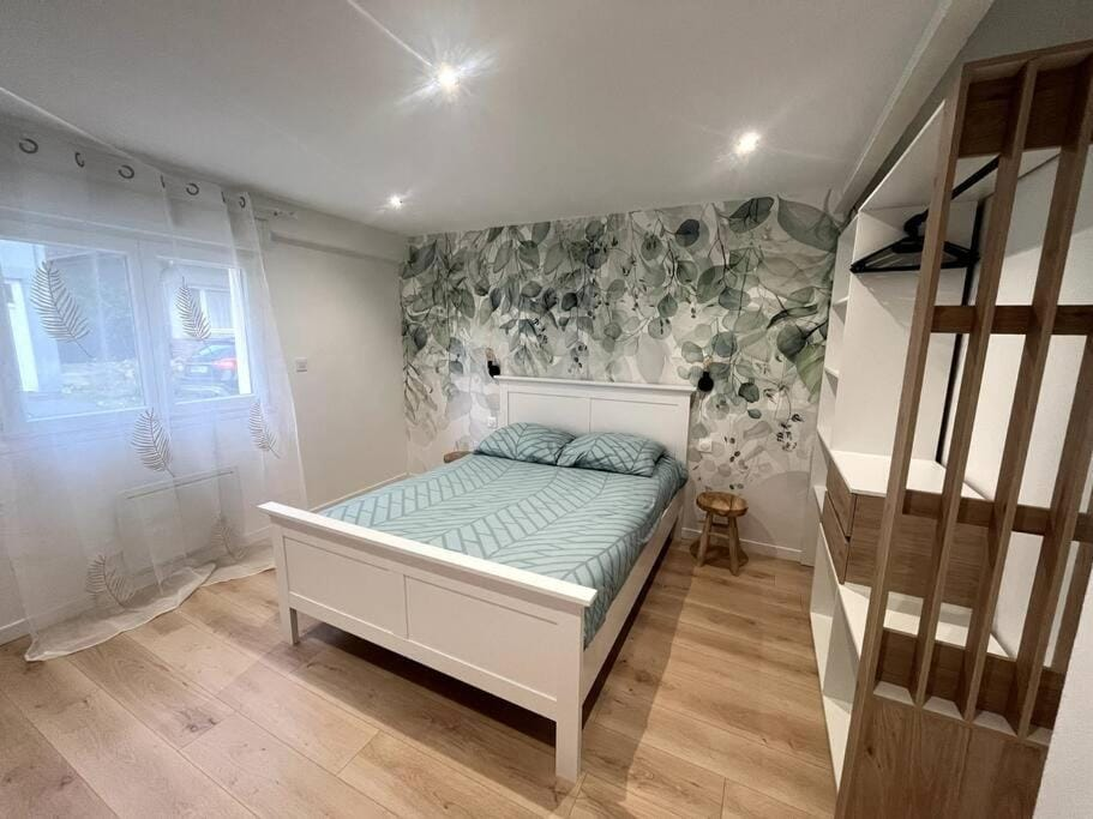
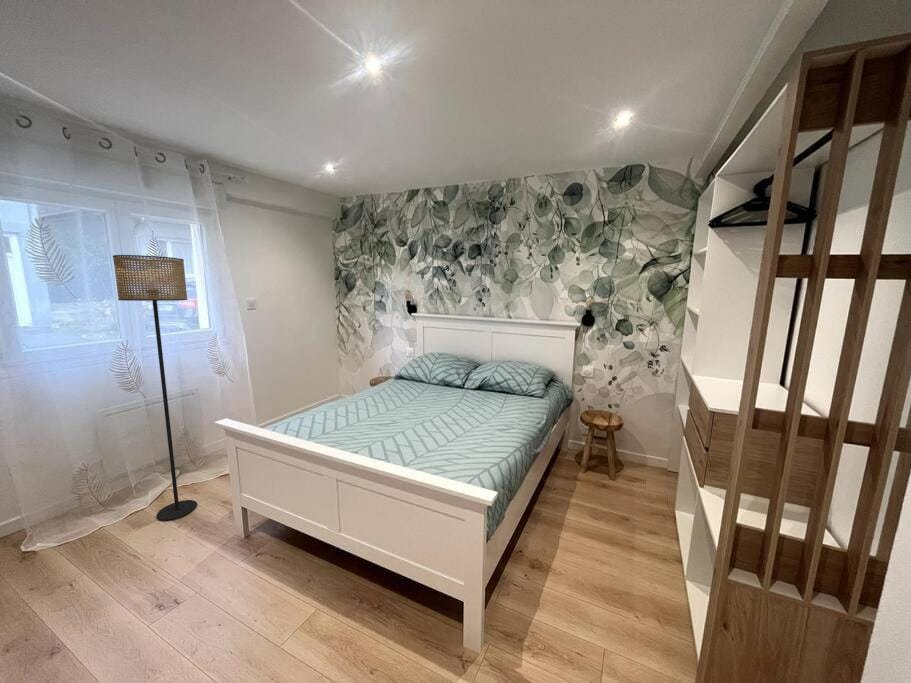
+ floor lamp (164, 390)
